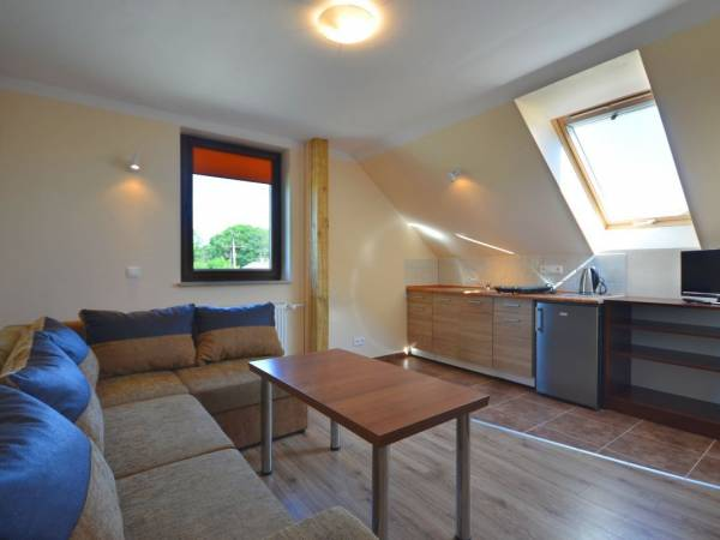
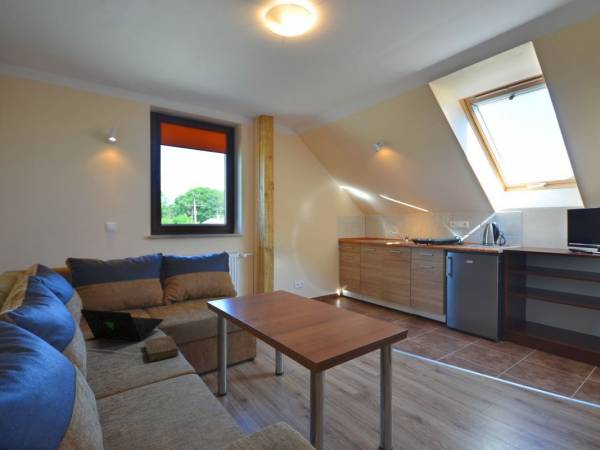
+ book (160, 347)
+ laptop (124, 320)
